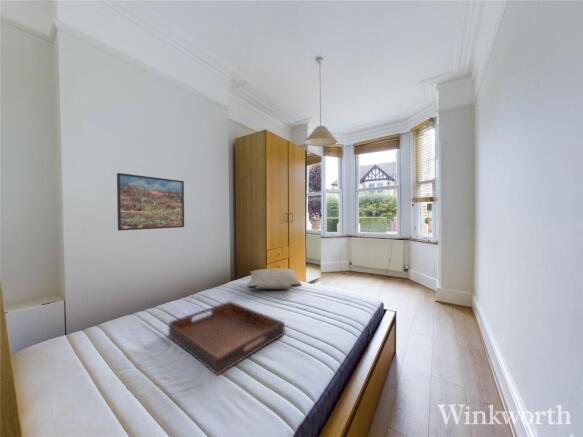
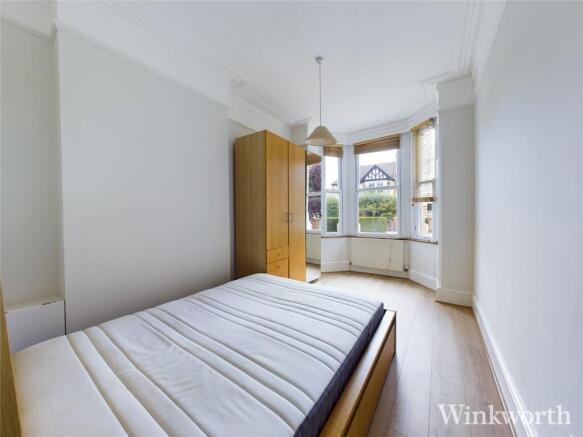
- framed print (154, 203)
- serving tray (225, 328)
- pillow (273, 278)
